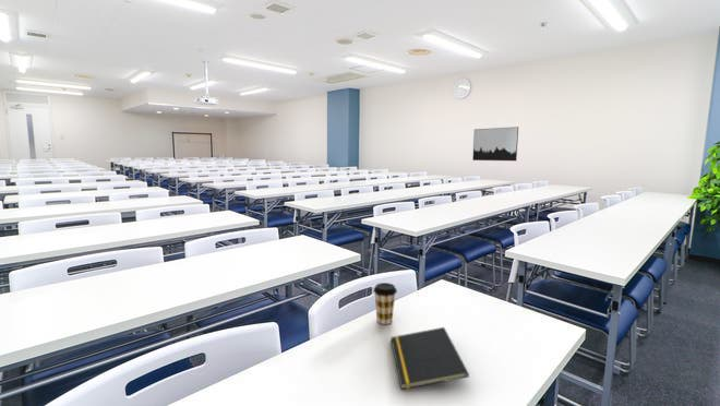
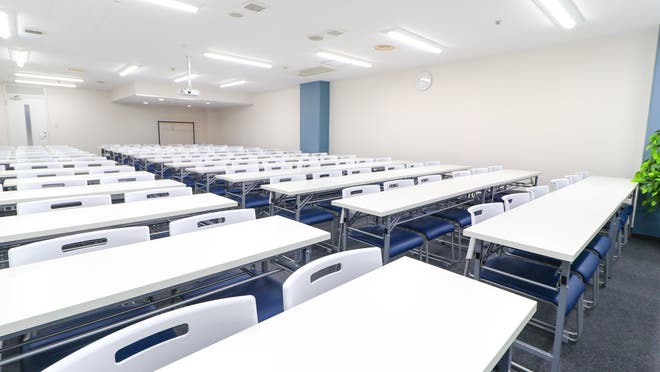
- coffee cup (384, 303)
- notepad (424, 355)
- wall art (494, 144)
